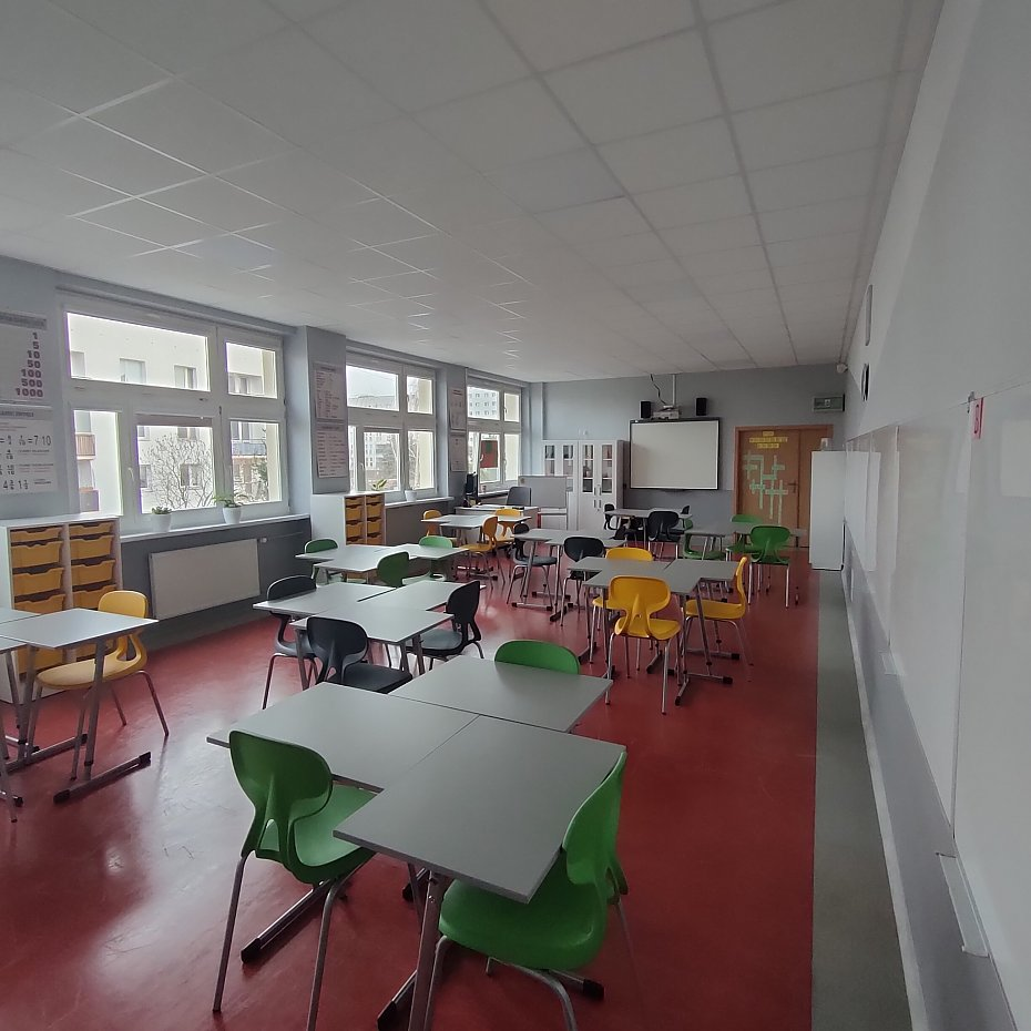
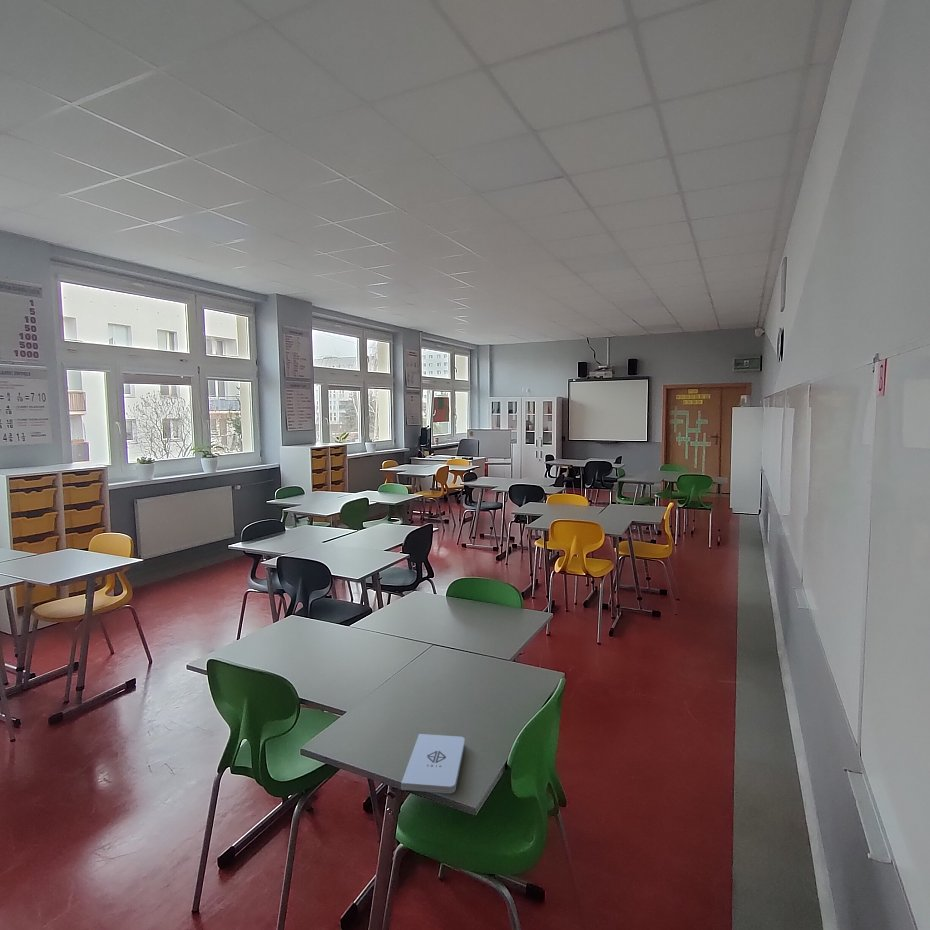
+ notepad (435, 761)
